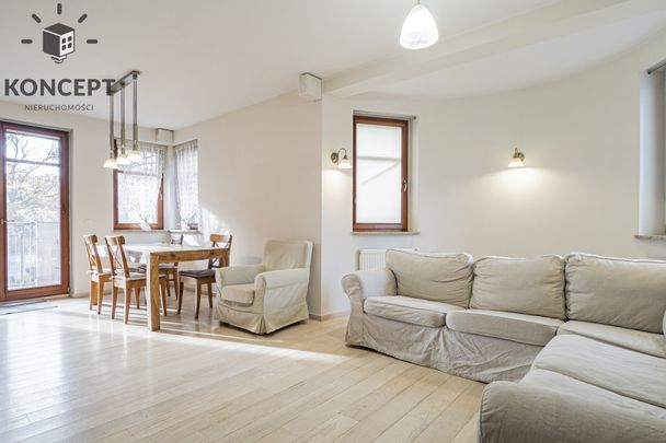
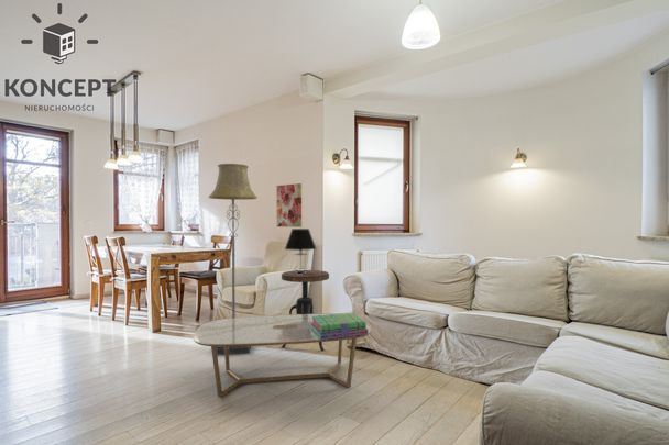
+ stack of books (338, 324)
+ wall art (288, 205)
+ coffee table (282, 344)
+ table lamp (300, 251)
+ floor lamp (233, 256)
+ side table (305, 309)
